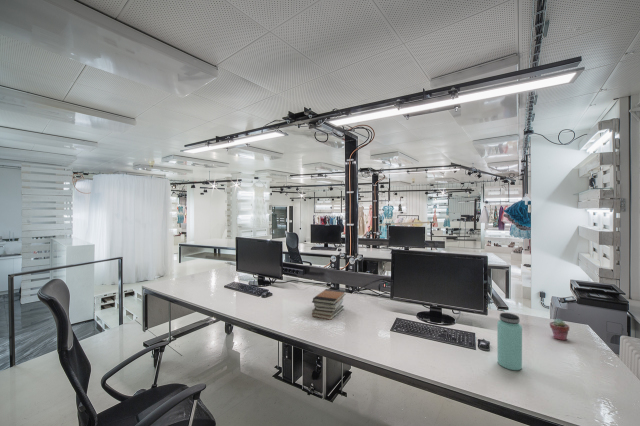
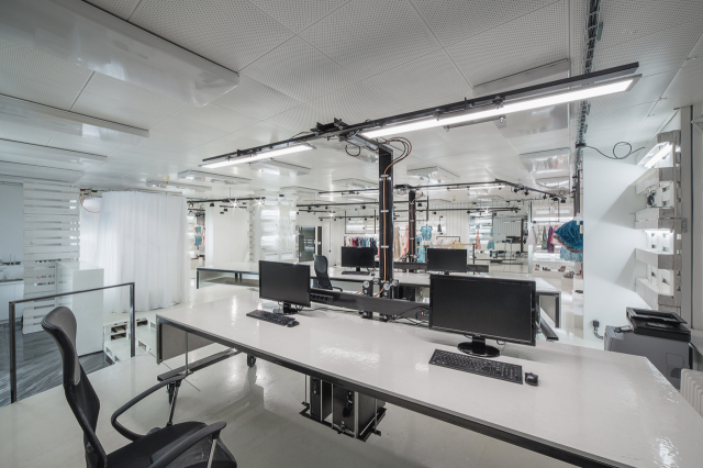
- bottle (509, 340)
- book stack (329, 303)
- potted succulent (559, 328)
